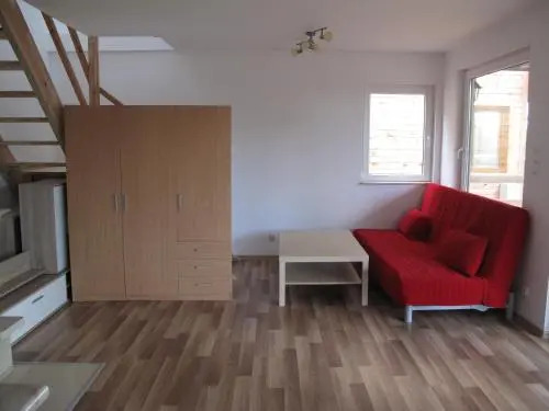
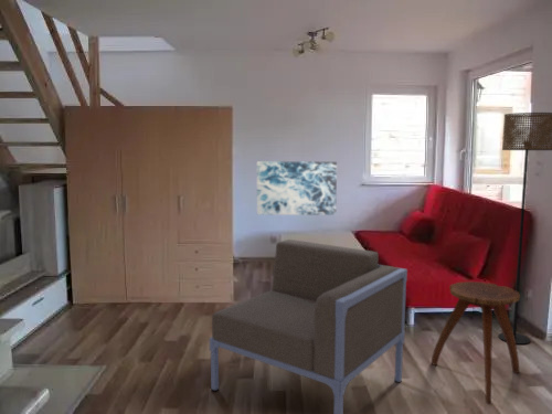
+ armchair (309, 322)
+ stool (482, 331)
+ floor lamp (521, 229)
+ wall art (296, 188)
